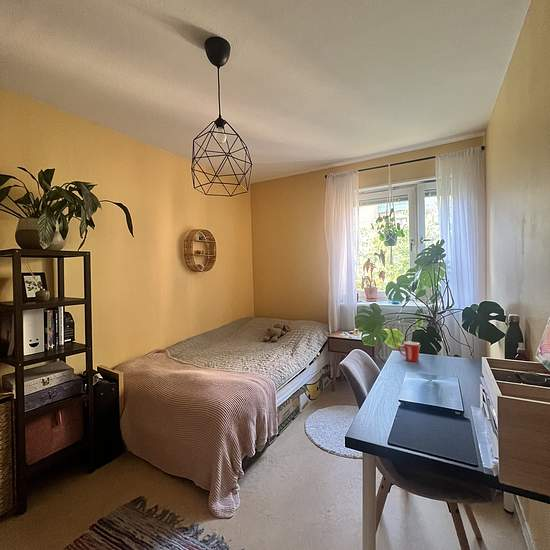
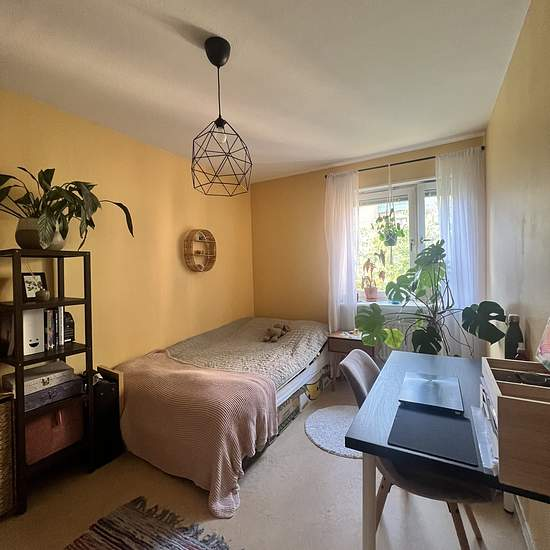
- mug (408, 351)
